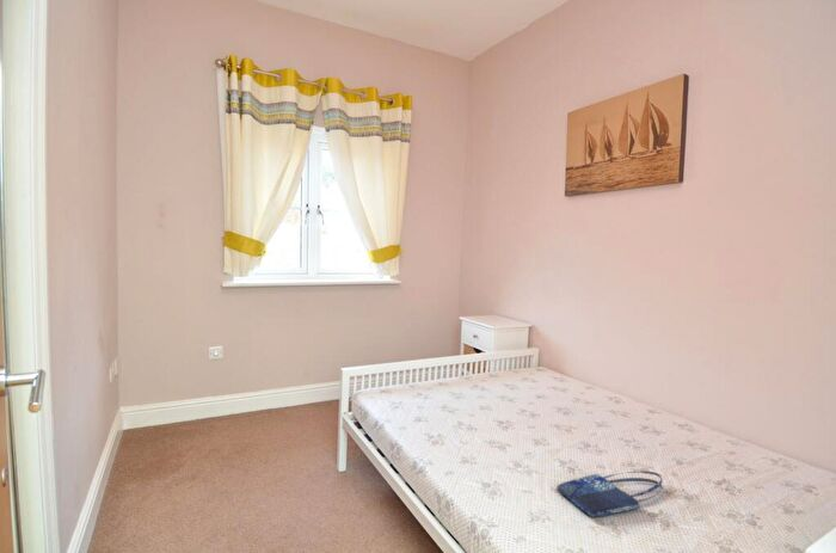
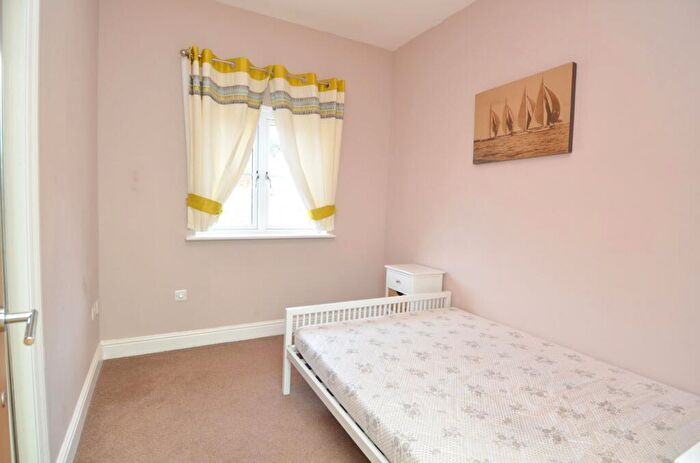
- shopping bag (616, 487)
